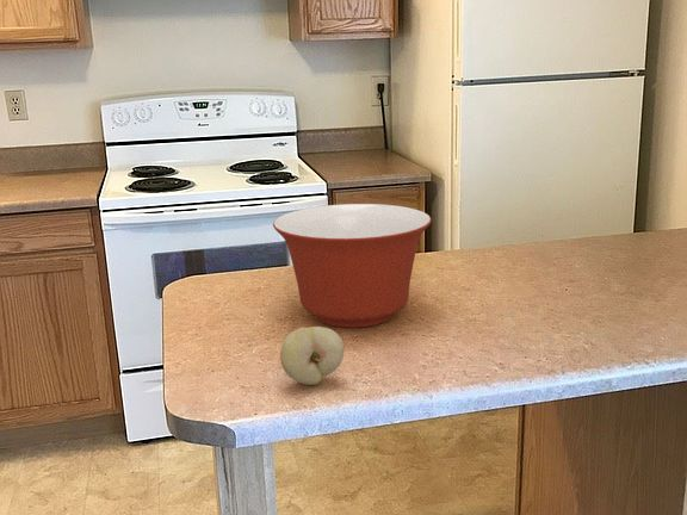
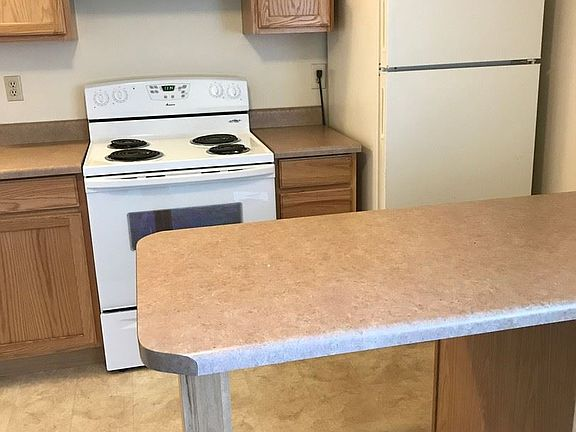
- fruit (311, 355)
- mixing bowl (353, 267)
